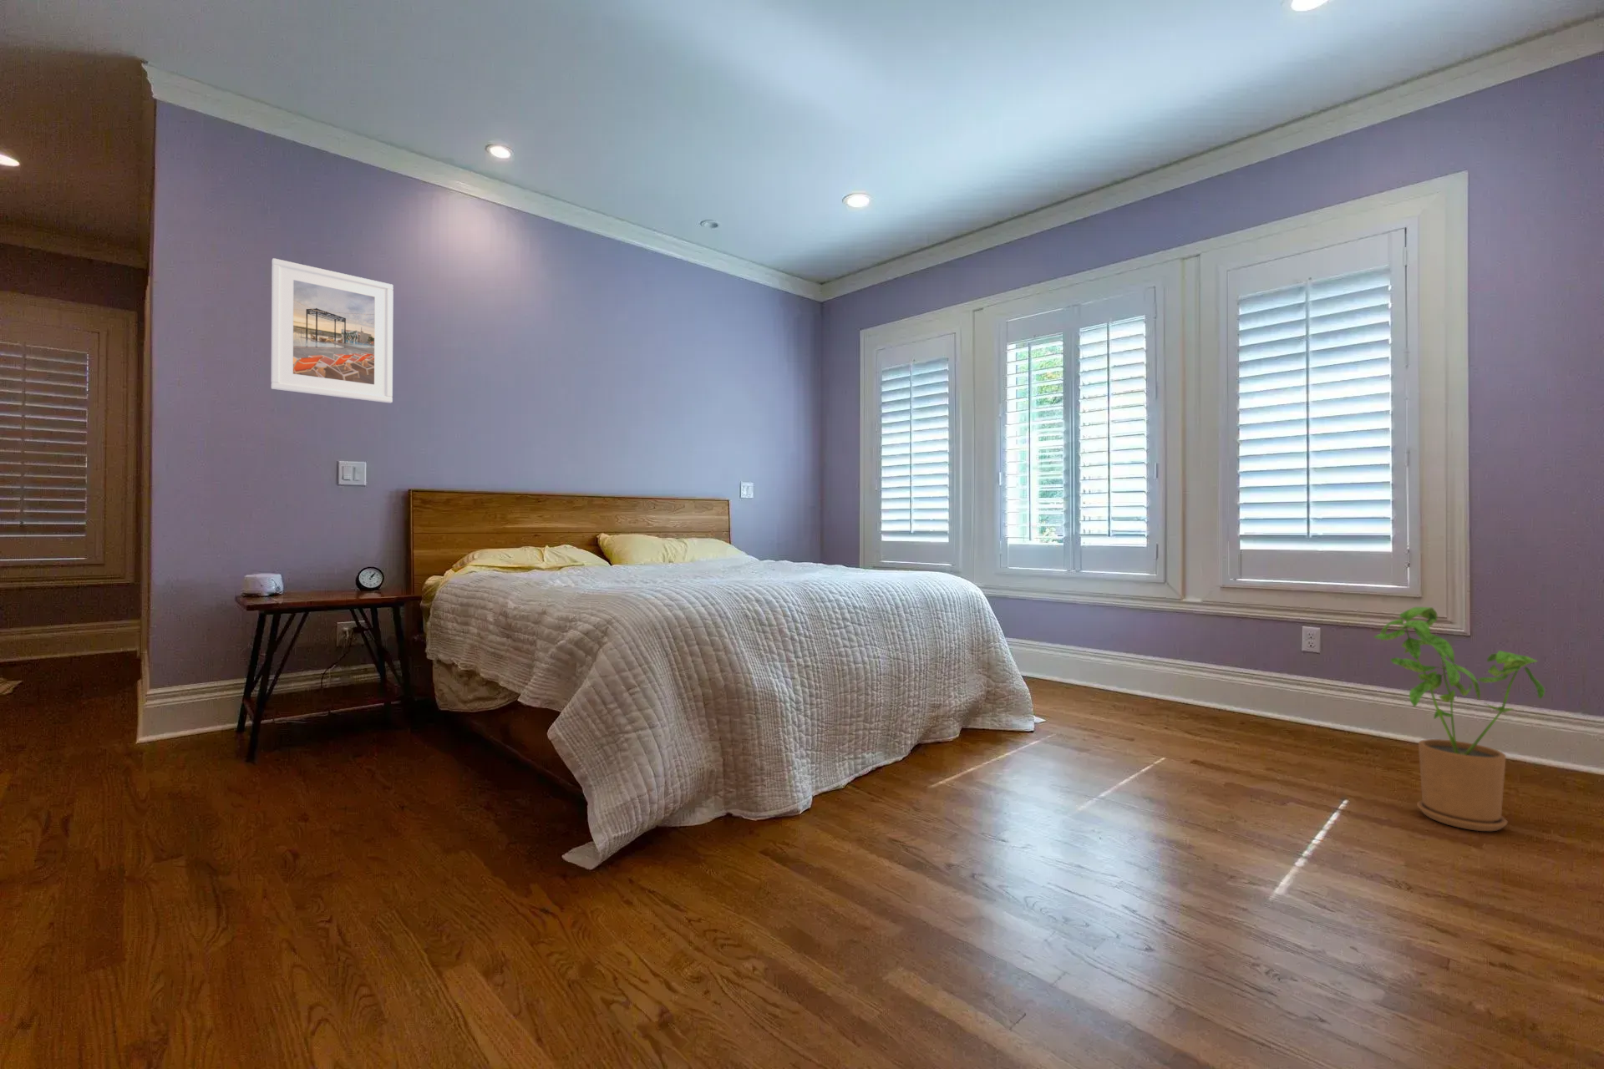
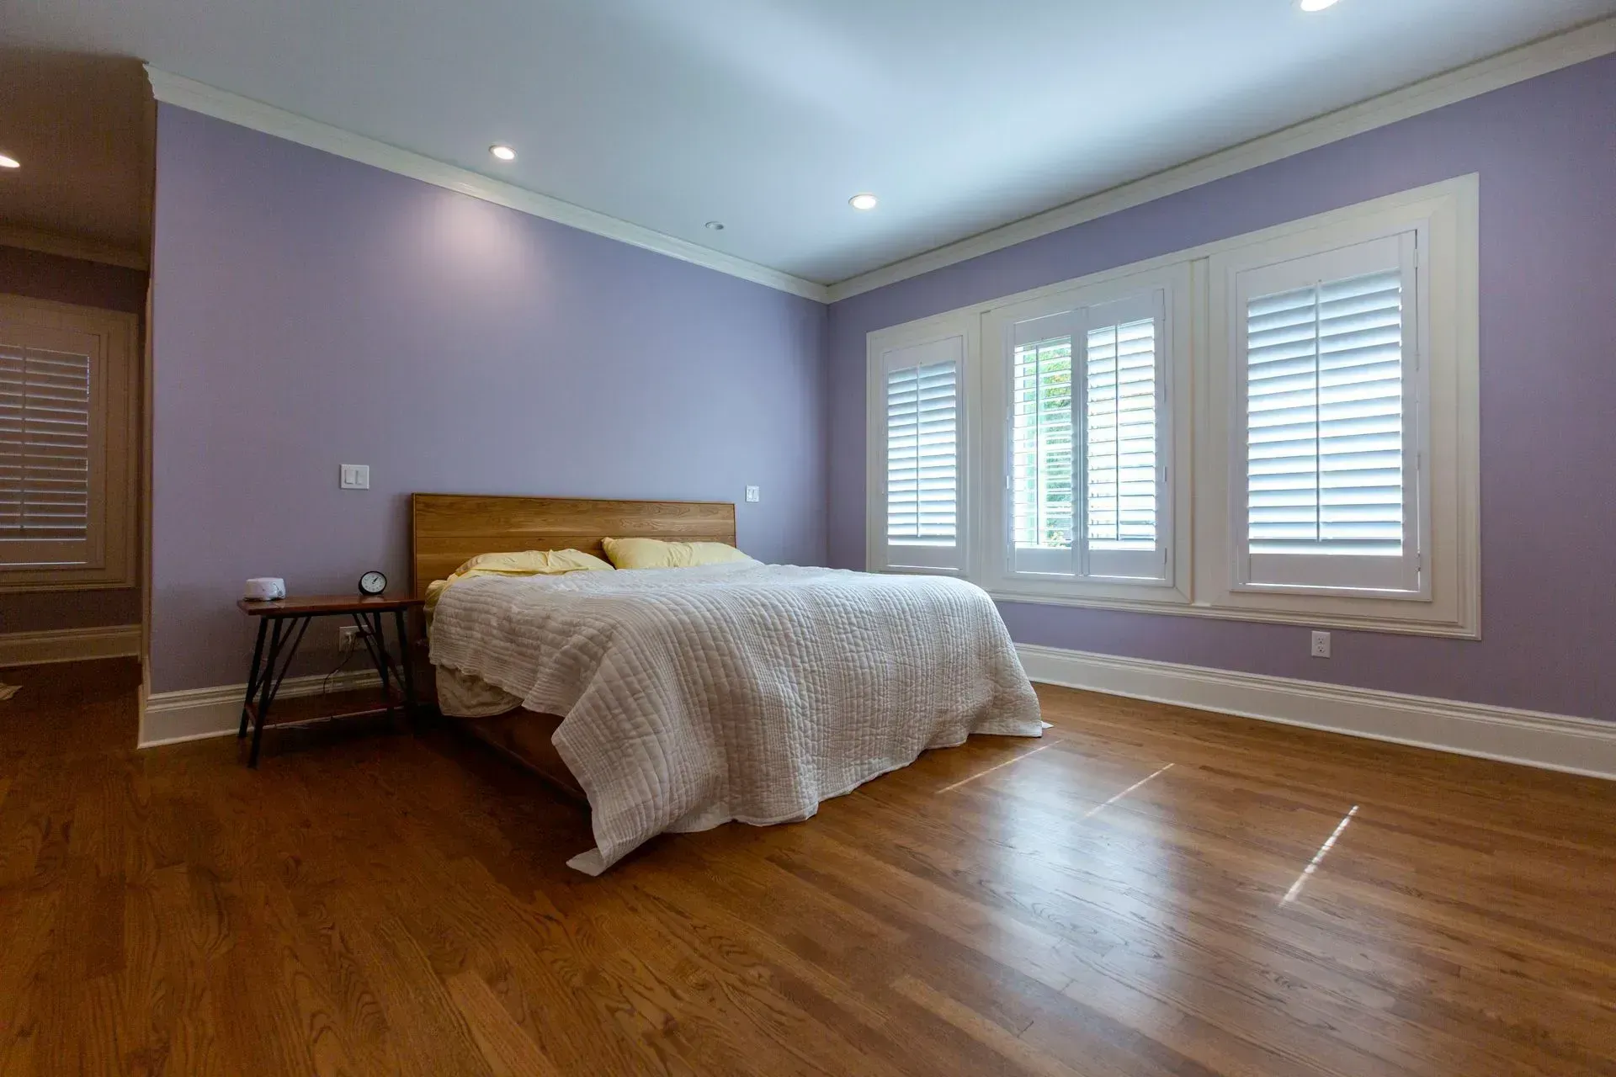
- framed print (335, 334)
- house plant (1451, 711)
